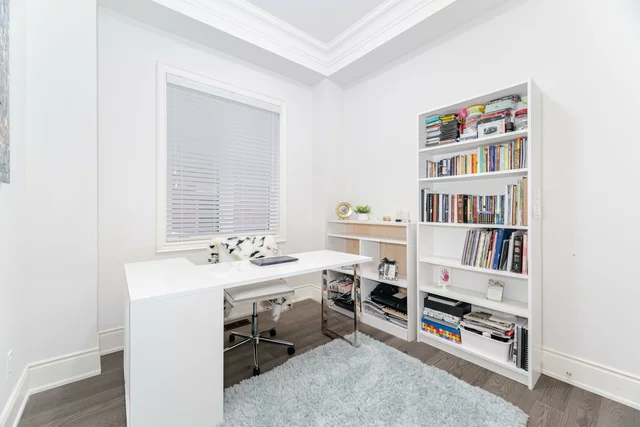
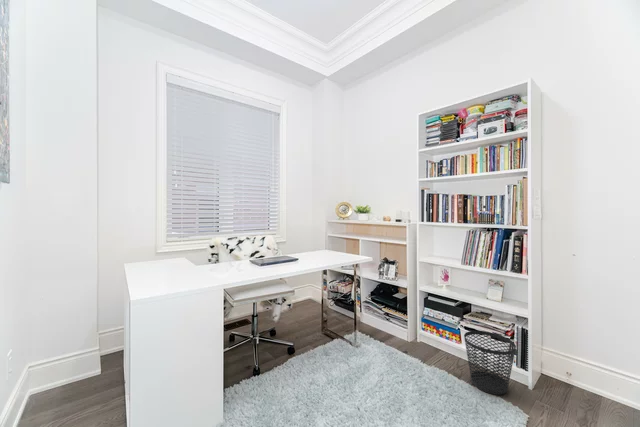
+ wastebasket (488, 362)
